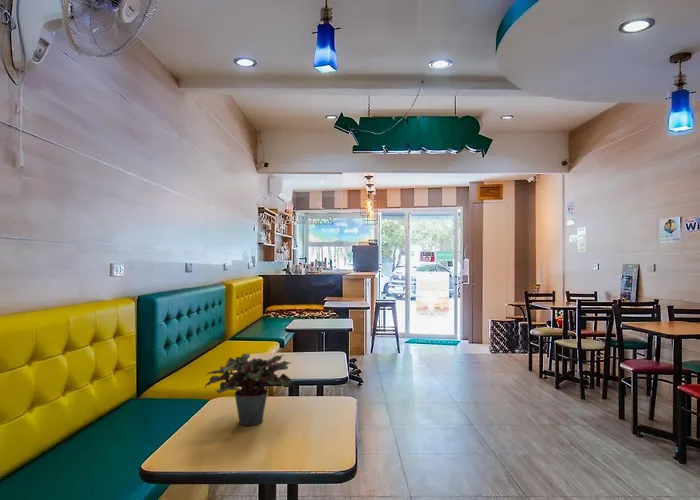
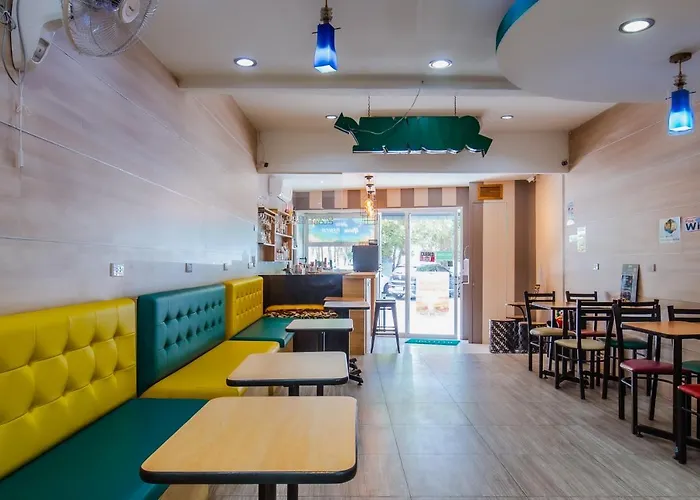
- potted plant (249, 388)
